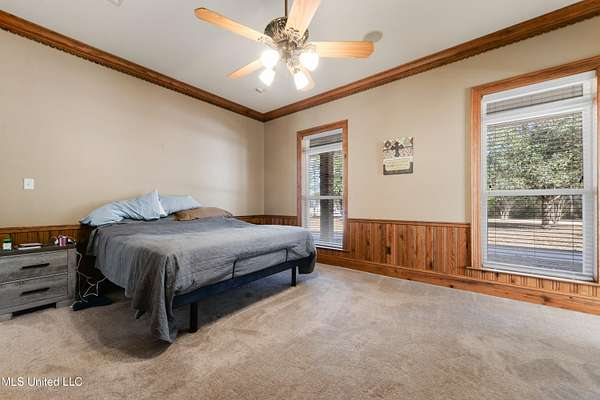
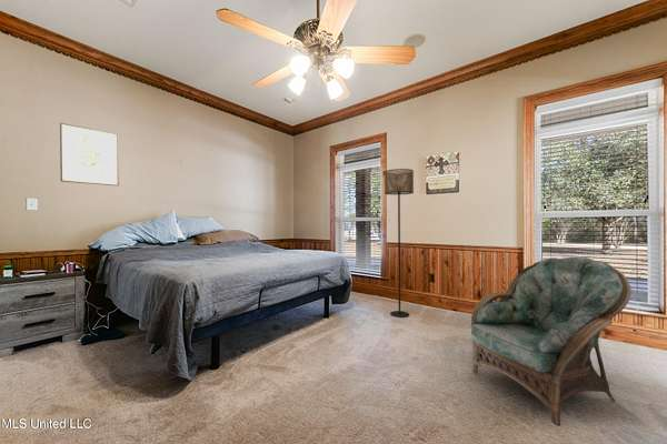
+ armchair (544, 322)
+ wall art (91, 155)
+ floor lamp (399, 242)
